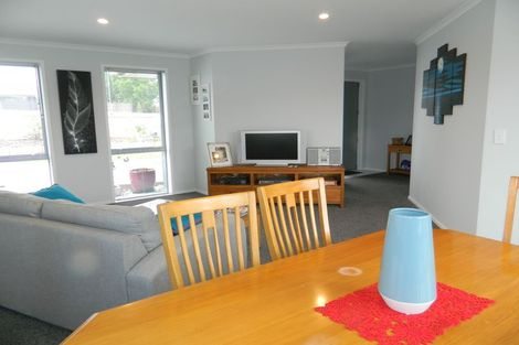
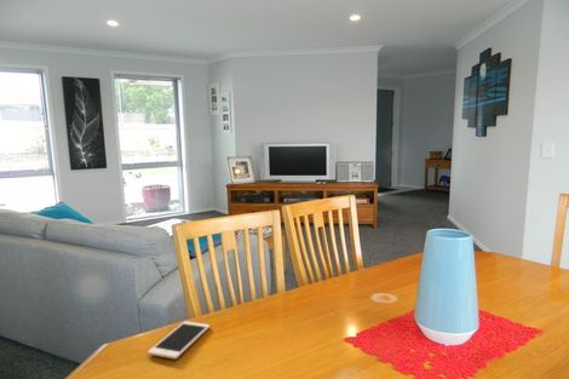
+ cell phone (180, 338)
